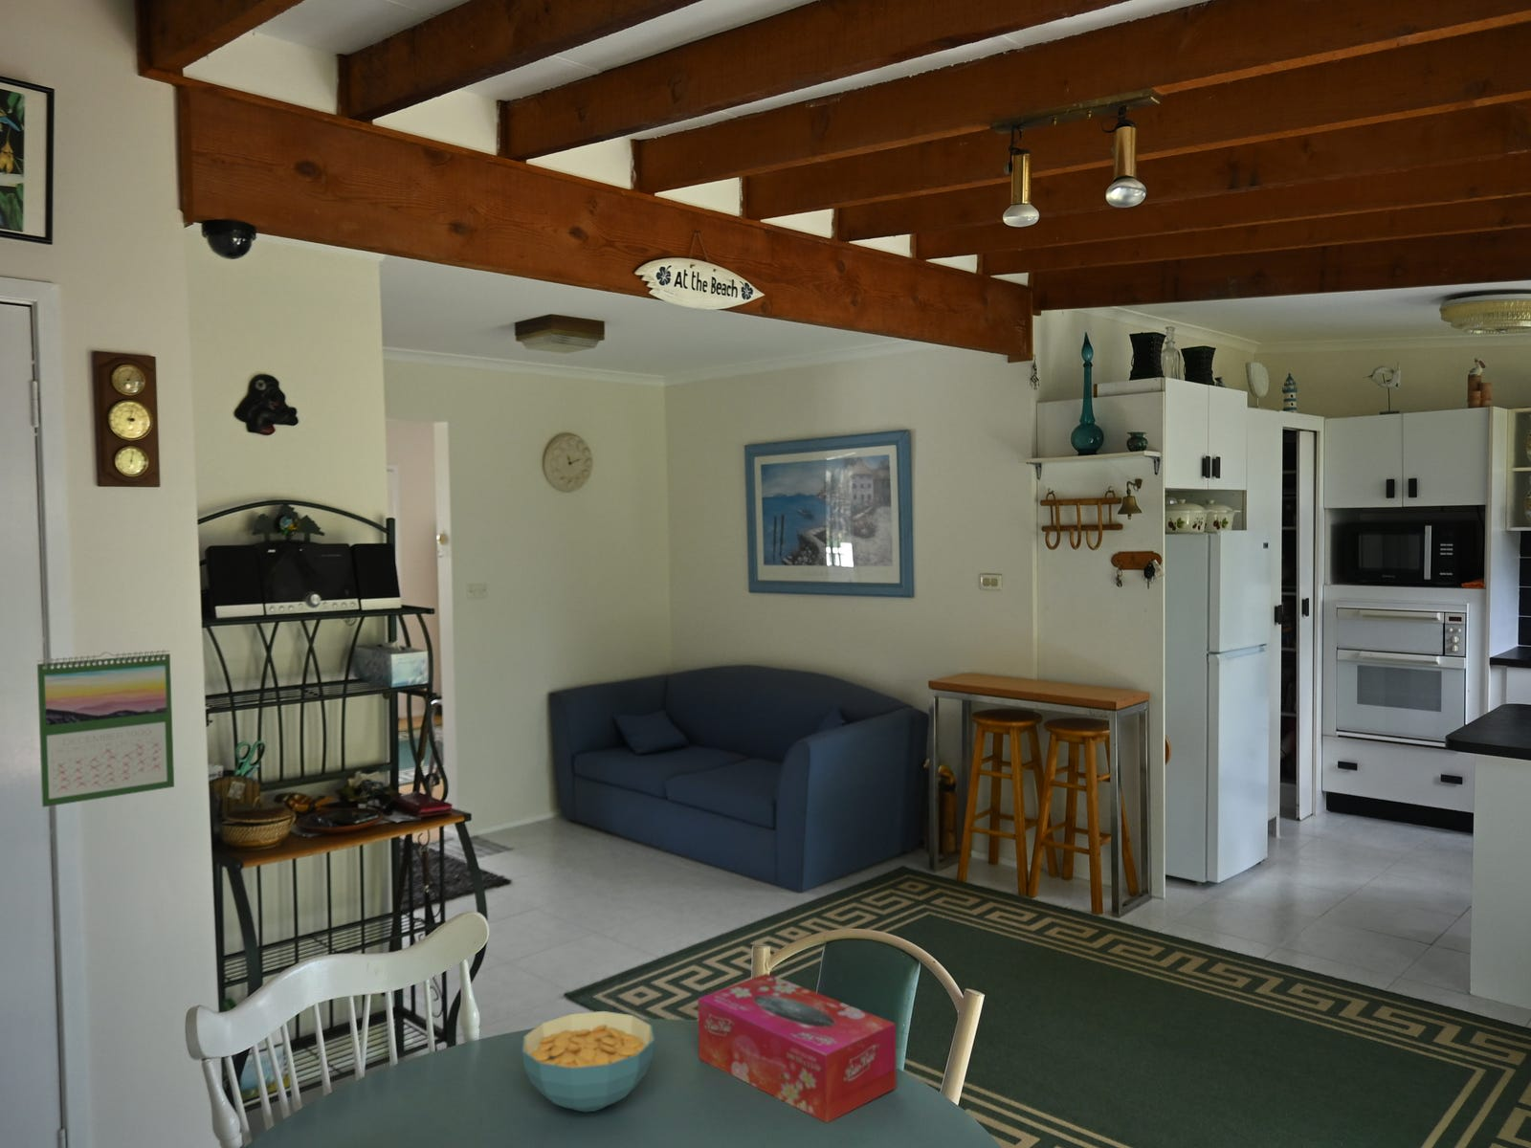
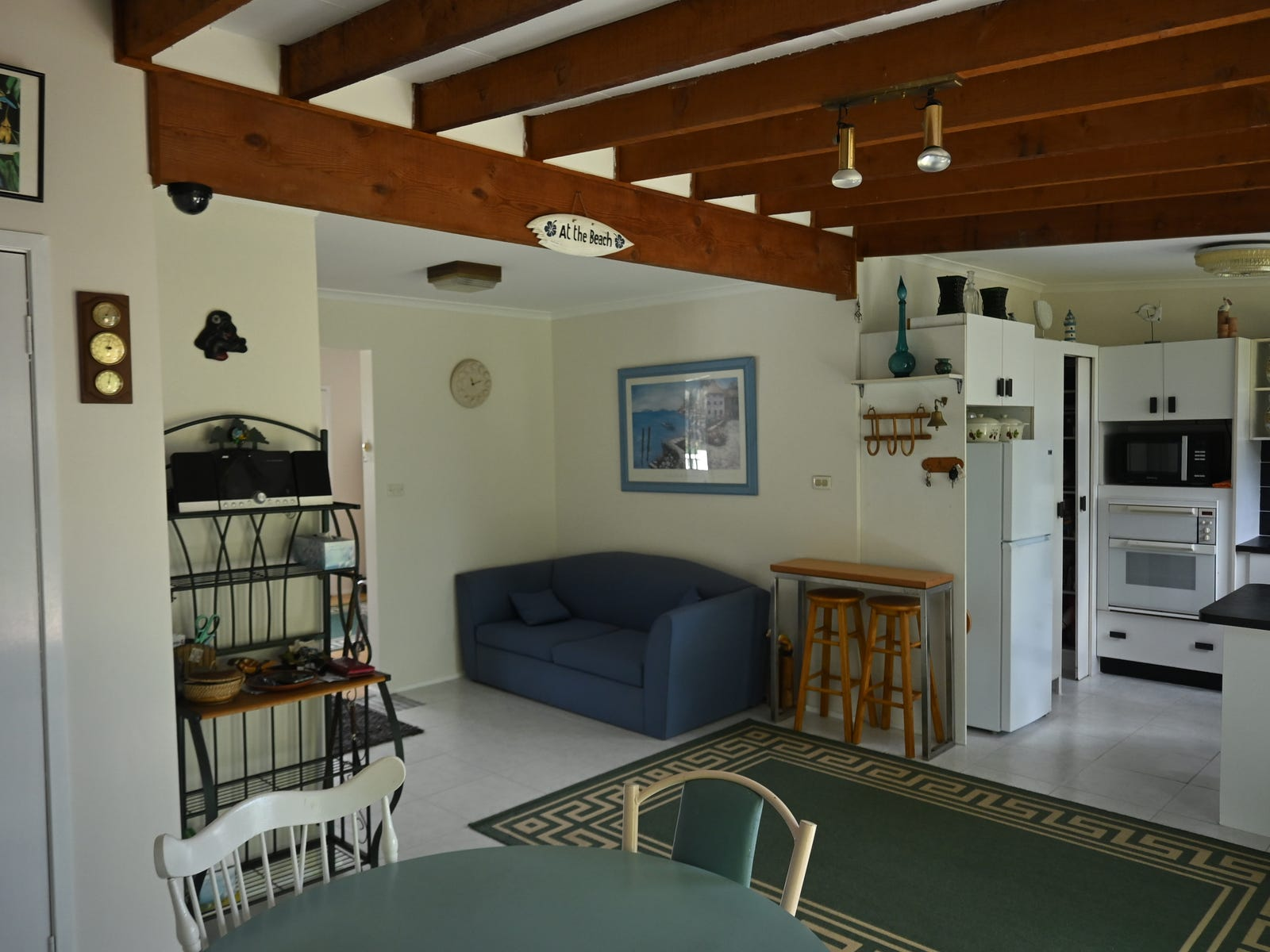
- cereal bowl (588, 1070)
- tissue box (794, 1041)
- calendar (107, 725)
